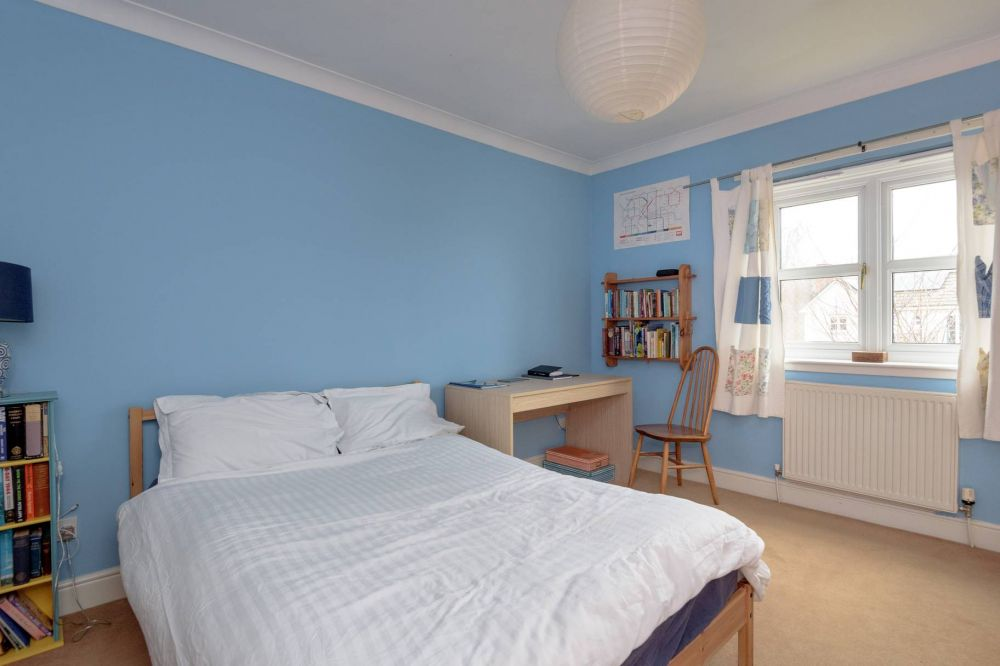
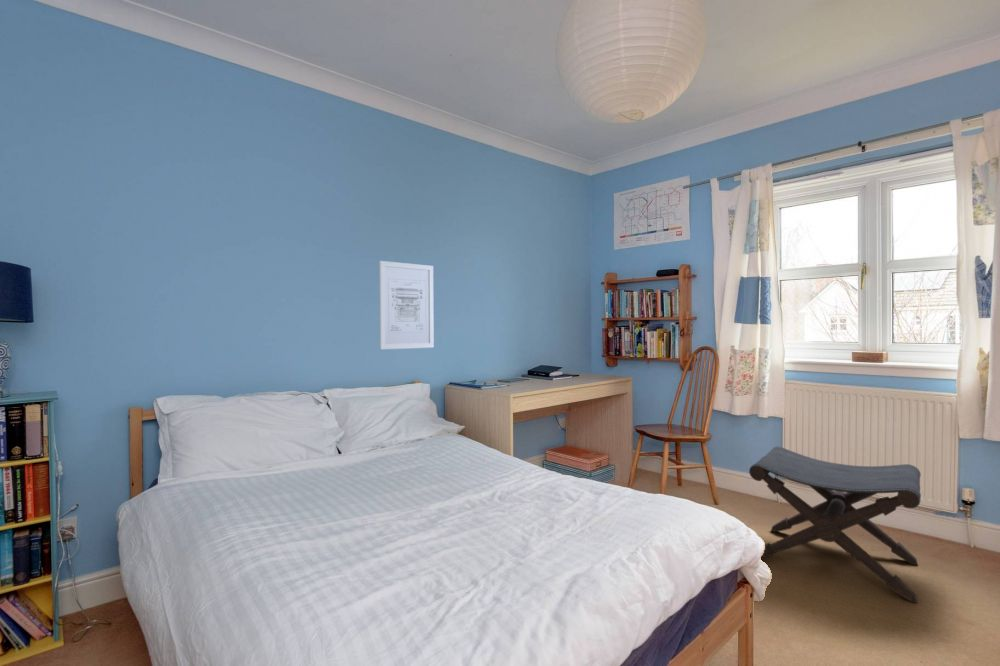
+ footstool (833, 512)
+ wall art (407, 306)
